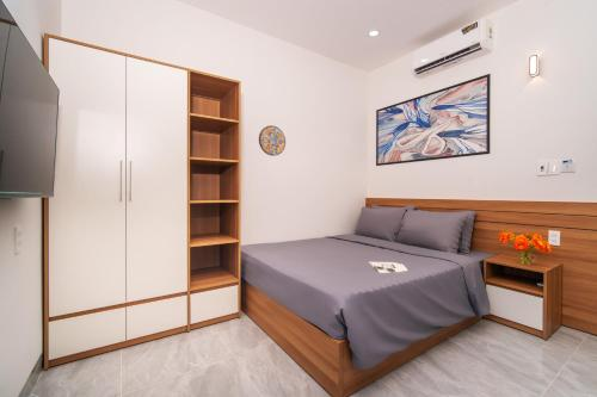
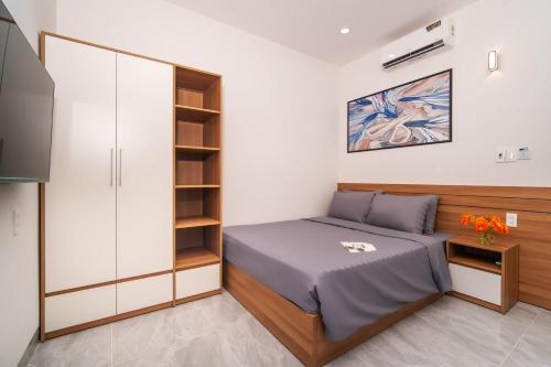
- manhole cover (272, 141)
